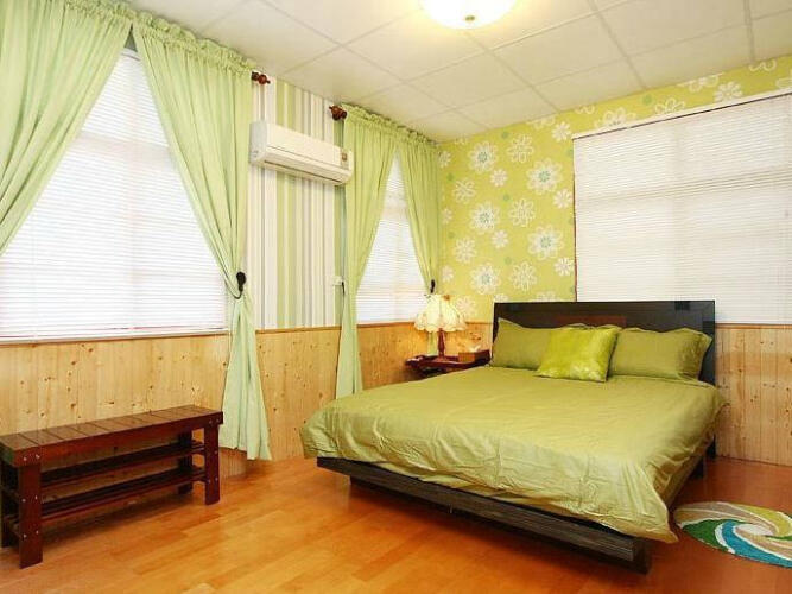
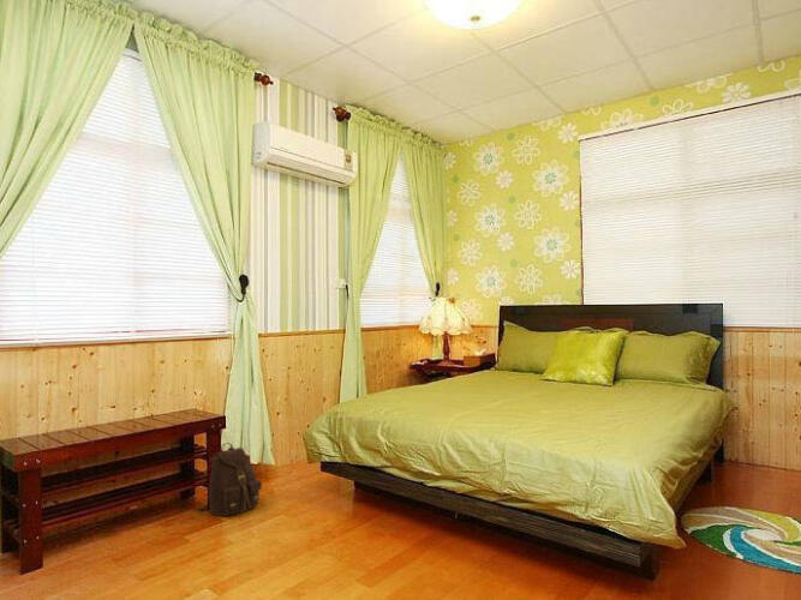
+ backpack (233, 475)
